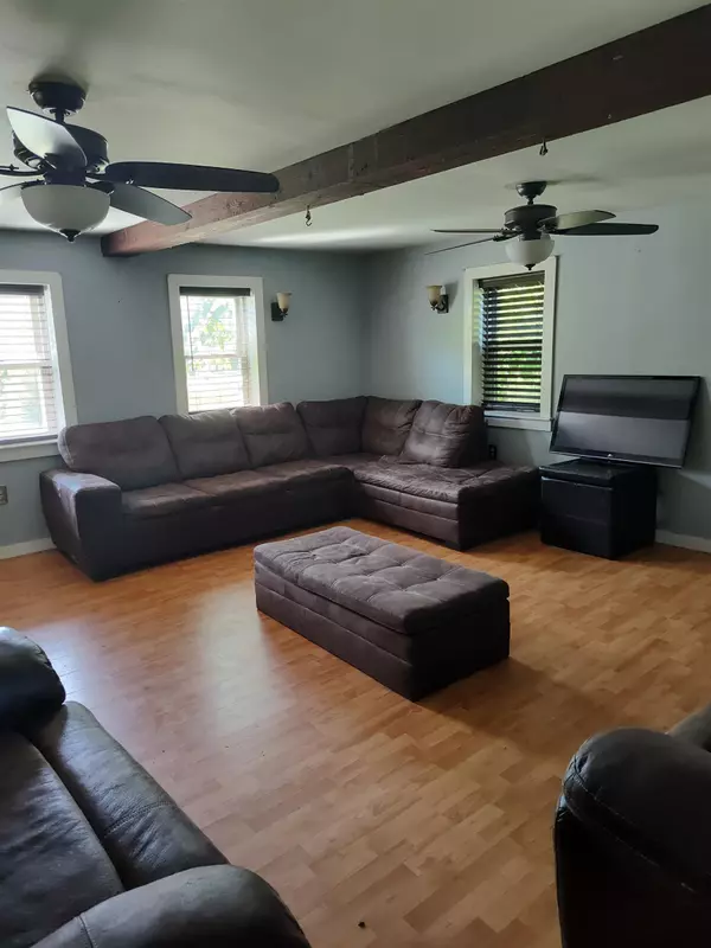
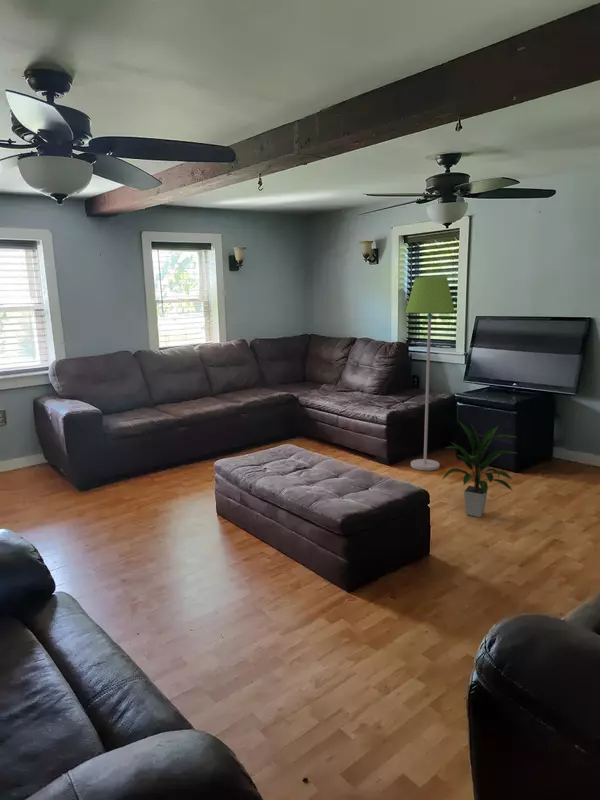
+ floor lamp (427, 374)
+ indoor plant (480, 468)
